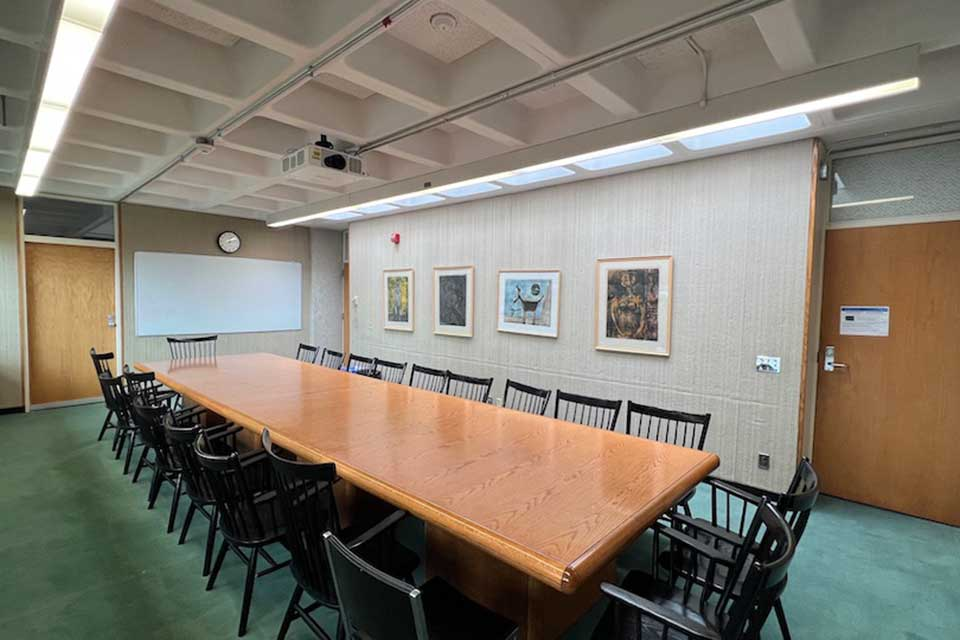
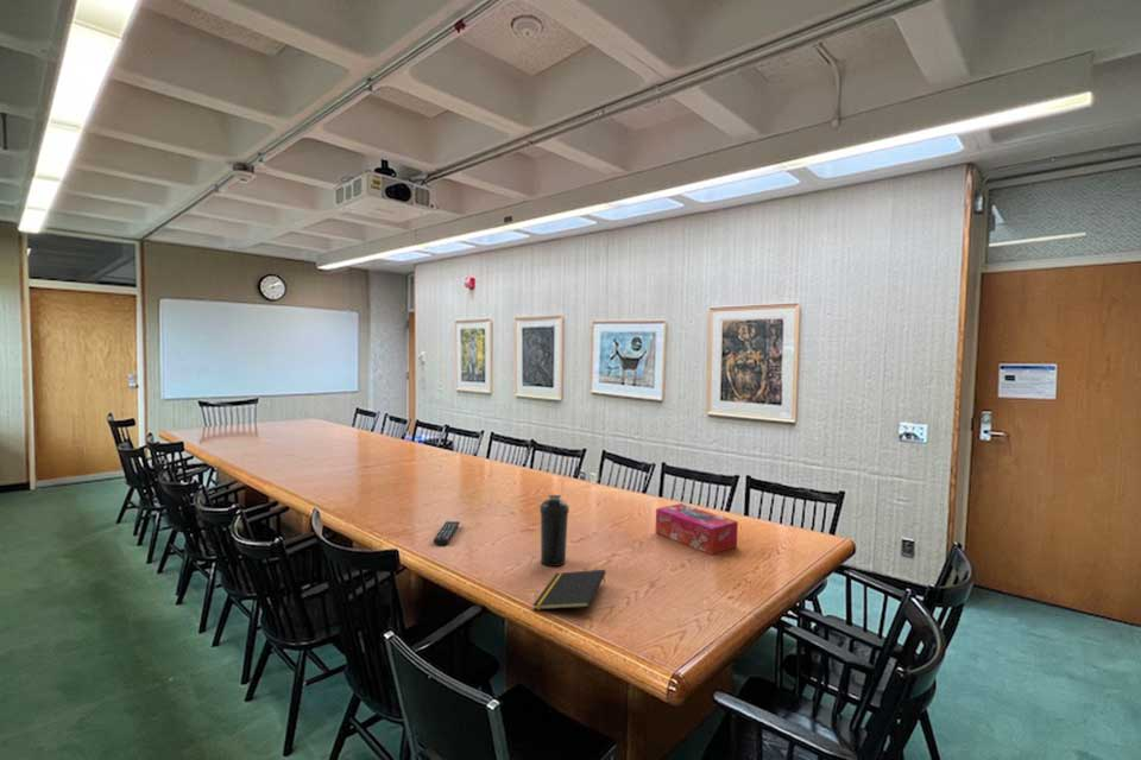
+ remote control (447, 532)
+ tissue box (694, 526)
+ notepad (570, 588)
+ water bottle (554, 530)
